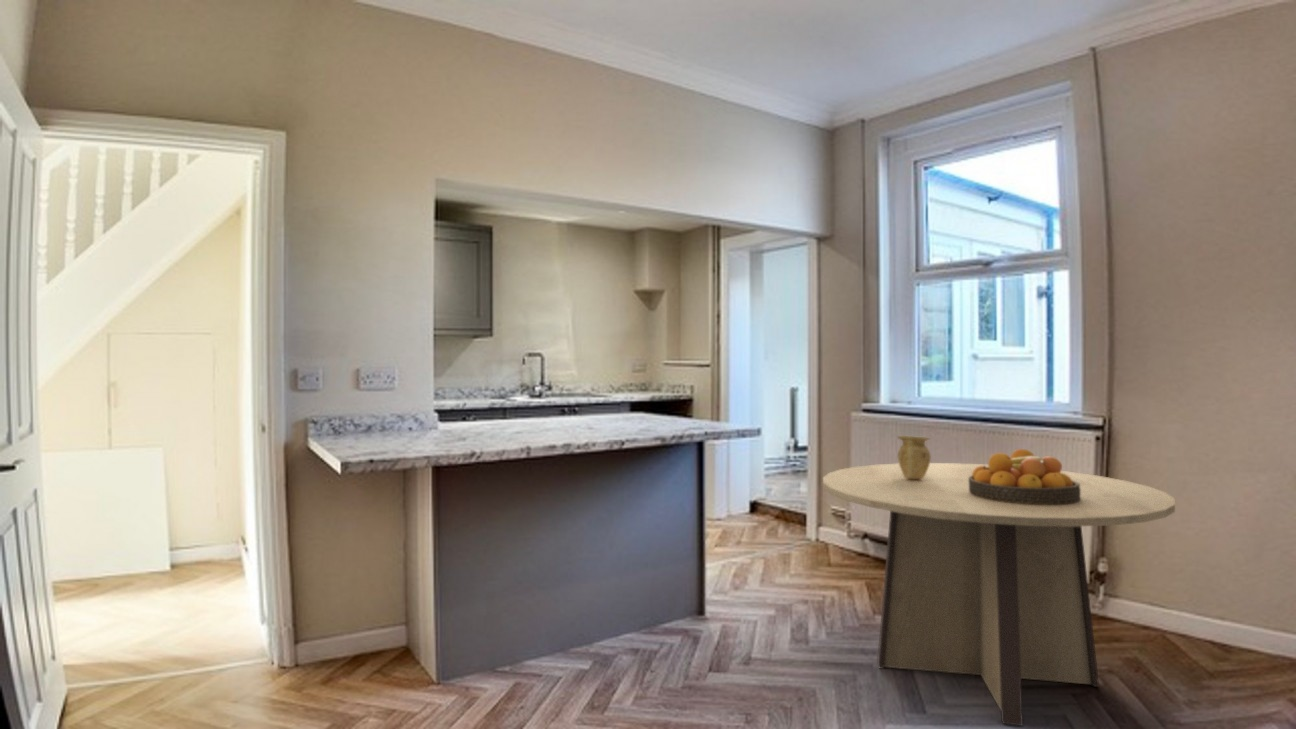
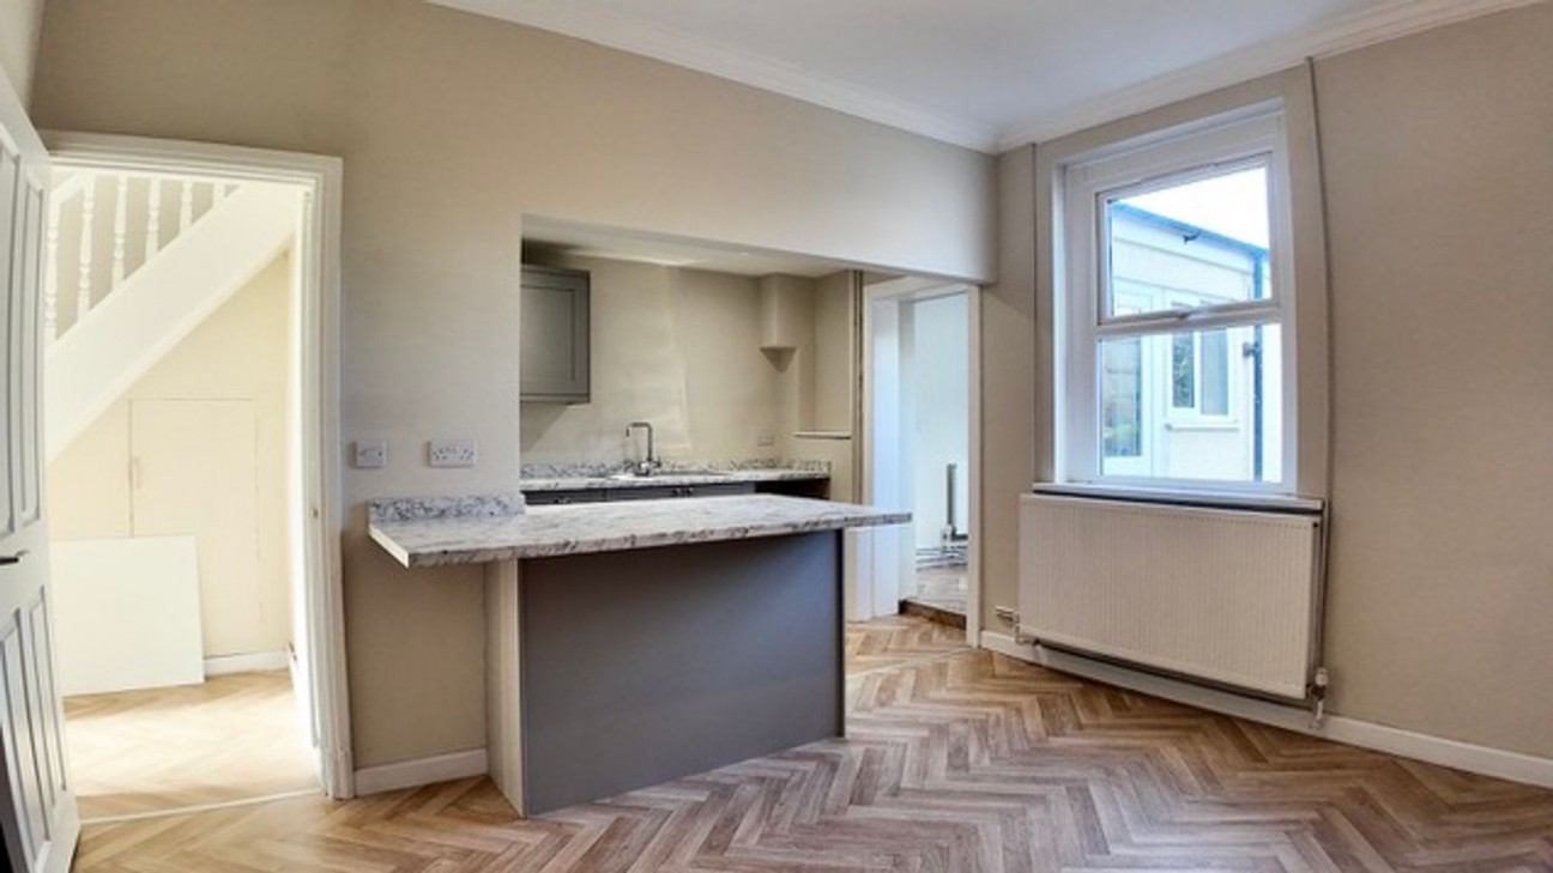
- fruit bowl (1022, 473)
- dining table (982, 579)
- vase (913, 456)
